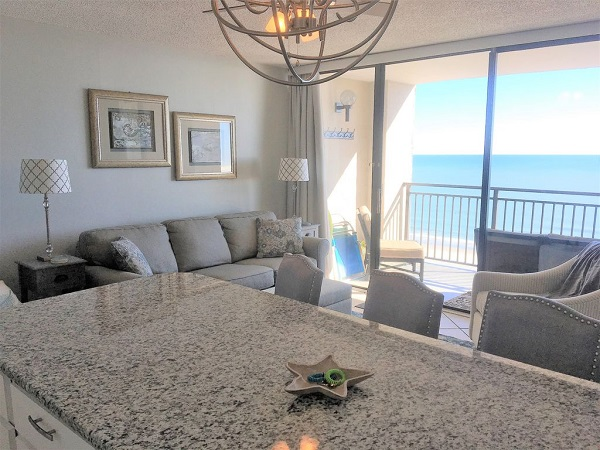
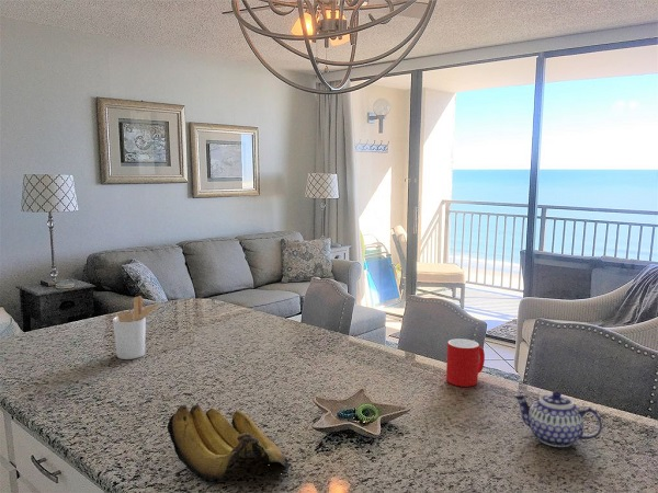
+ cup (467, 360)
+ utensil holder (137, 328)
+ banana bunch (235, 435)
+ teapot (555, 415)
